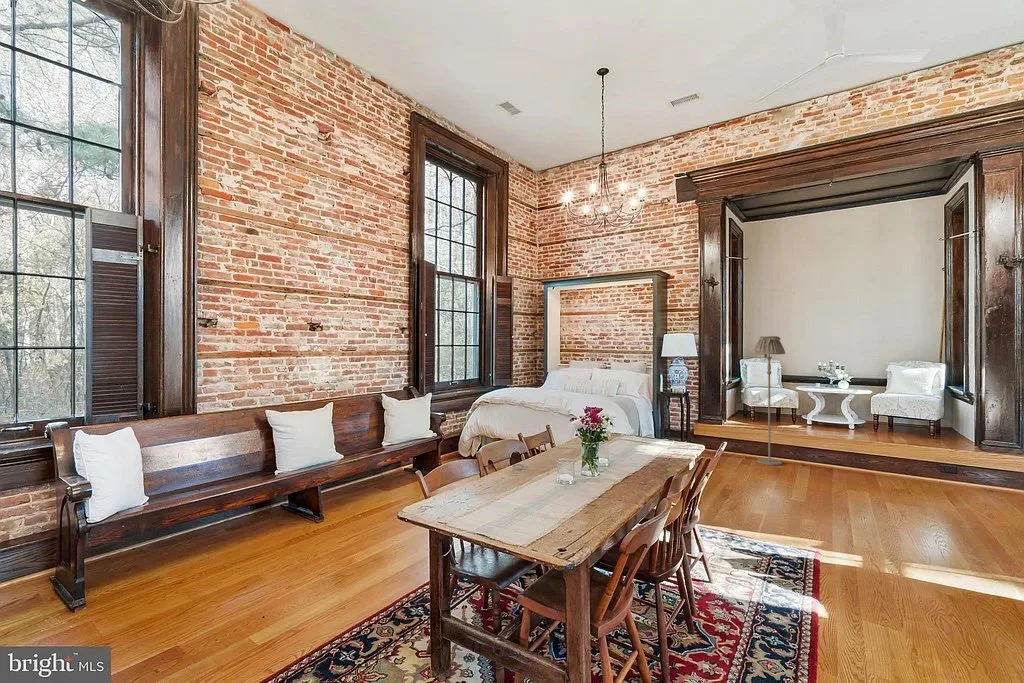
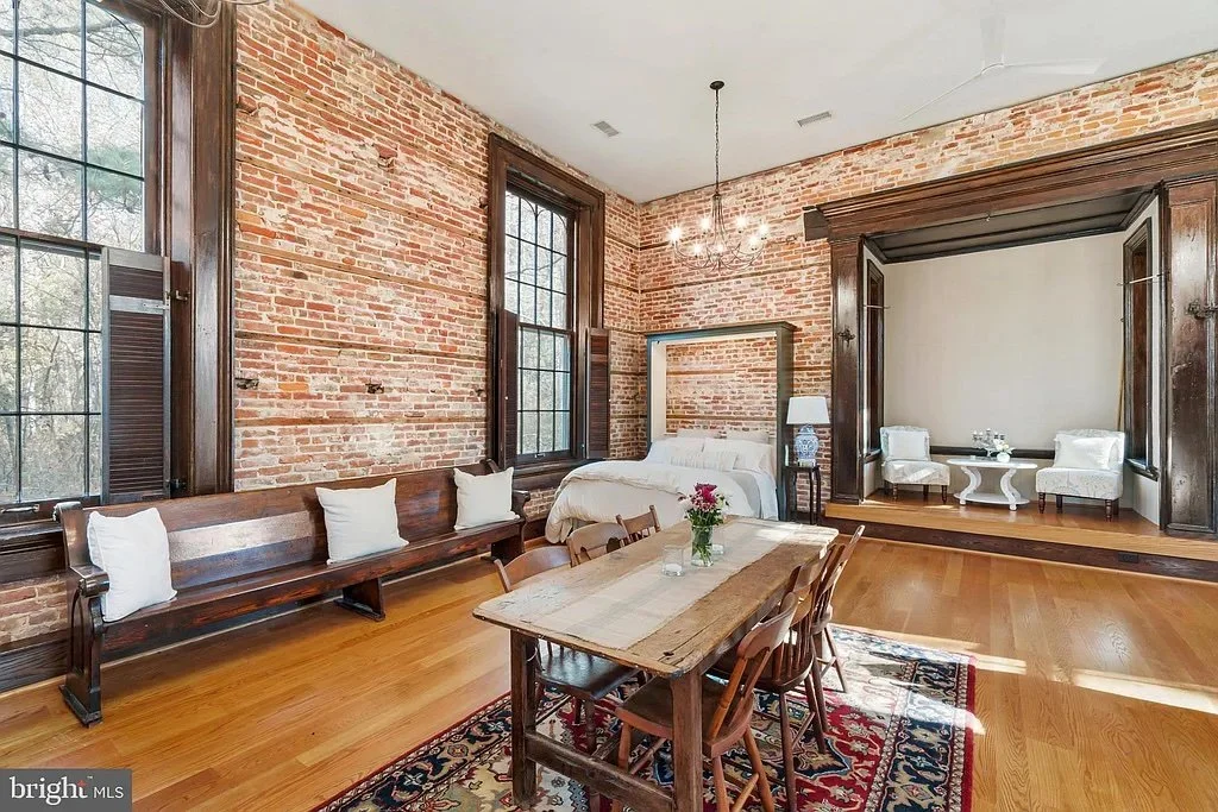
- floor lamp (769, 399)
